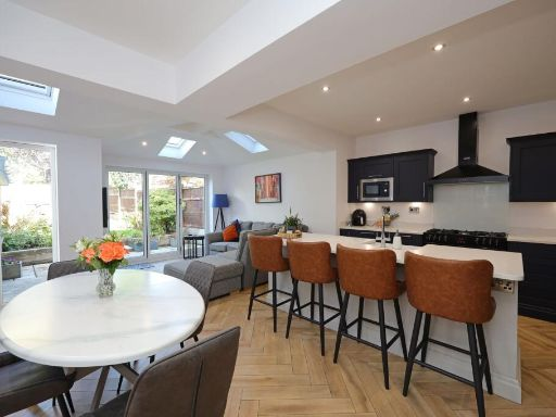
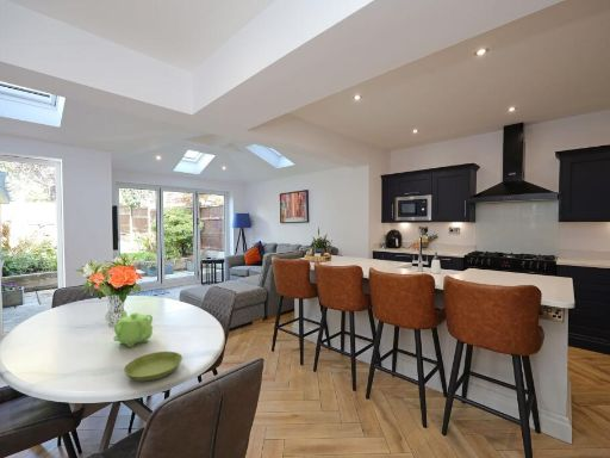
+ teapot (132, 327)
+ saucer (154, 366)
